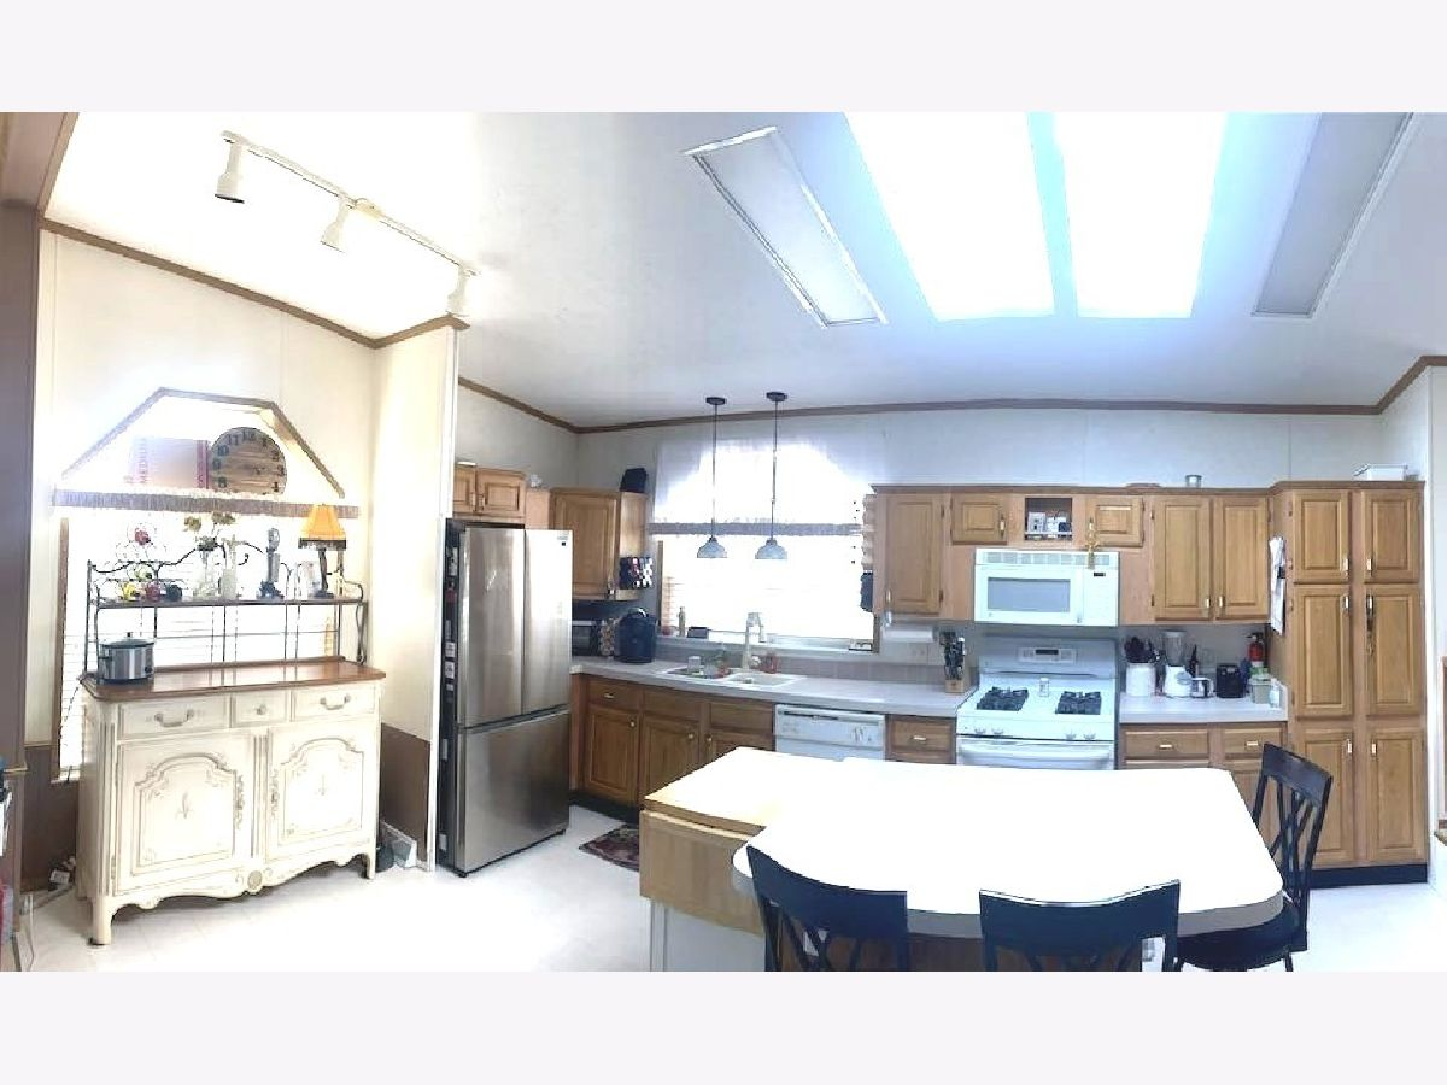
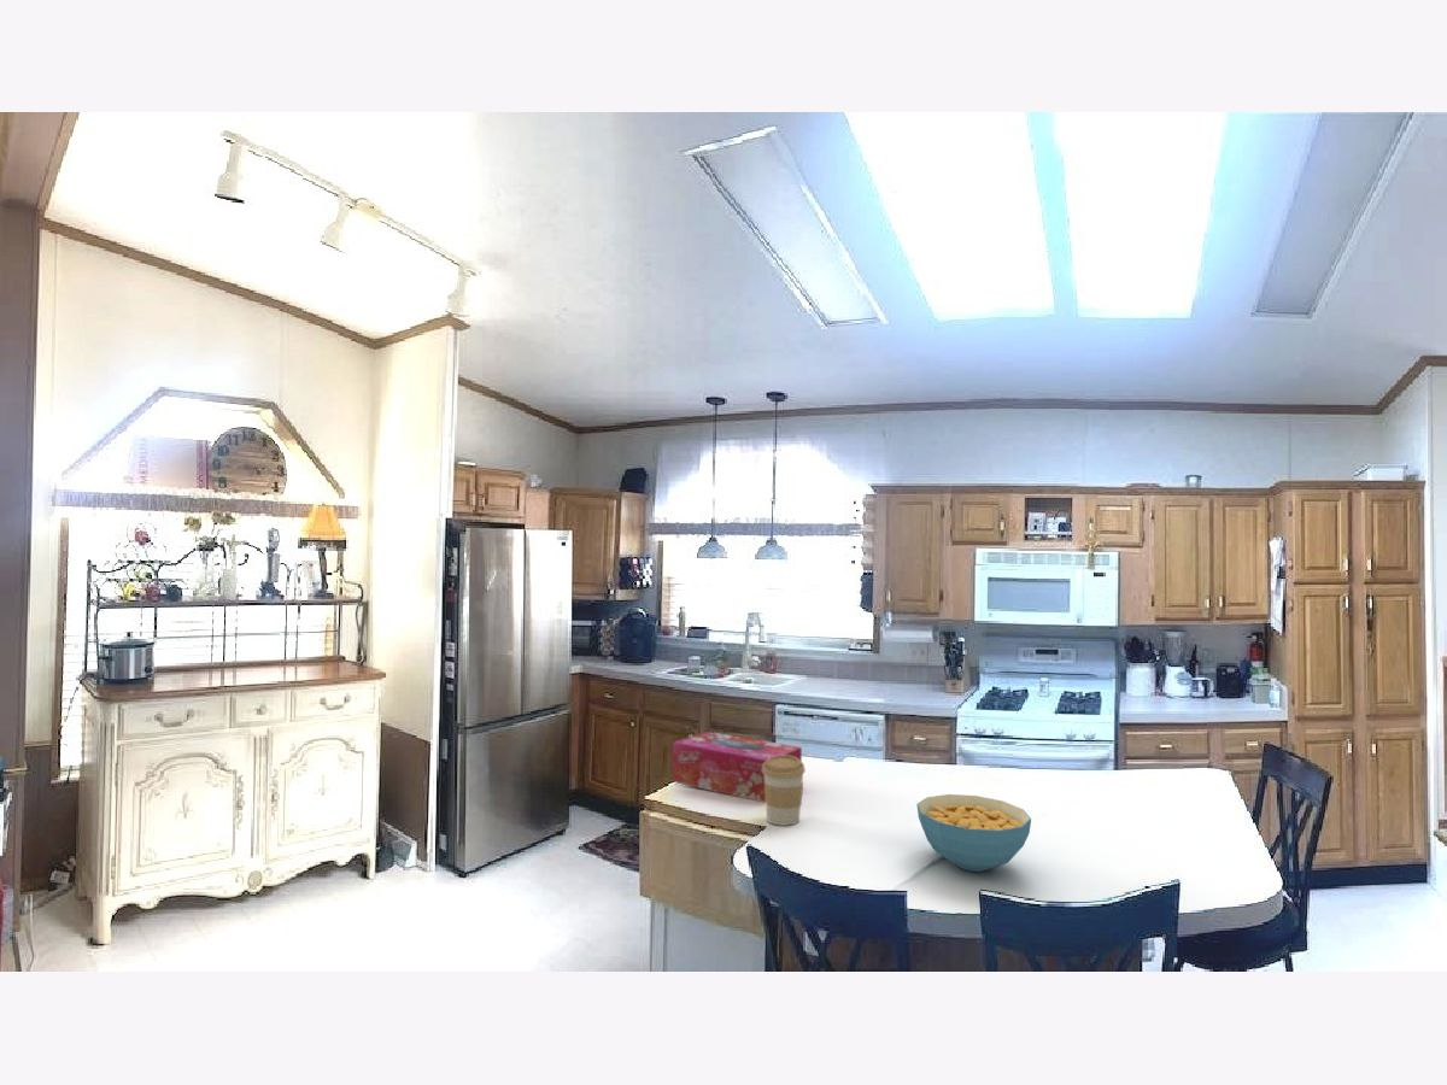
+ cereal bowl (972, 838)
+ tissue box (736, 764)
+ coffee cup (783, 788)
